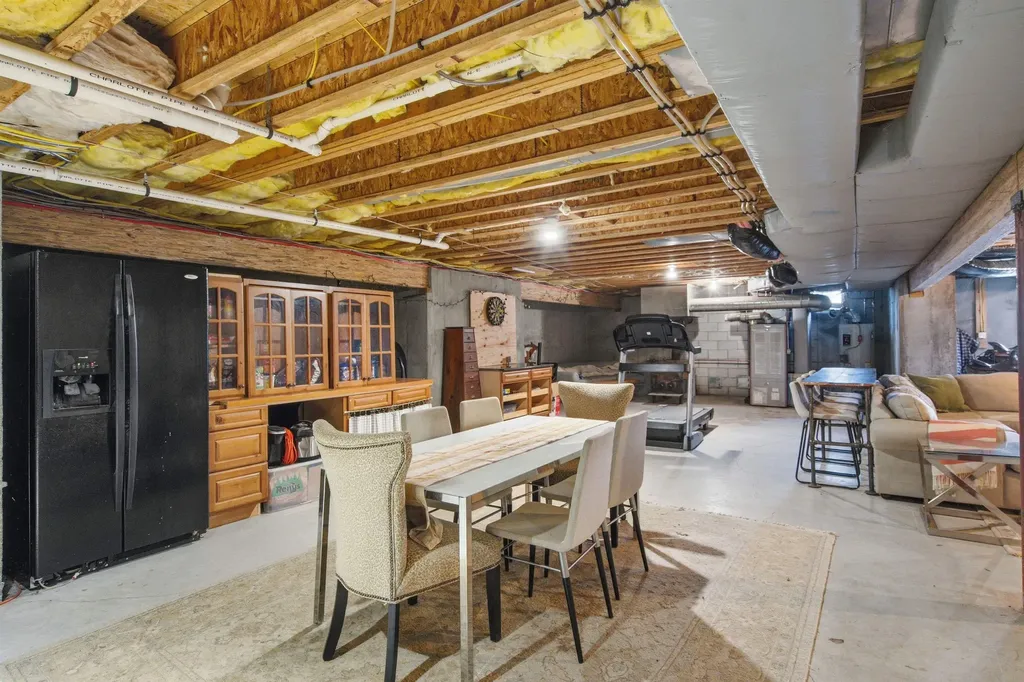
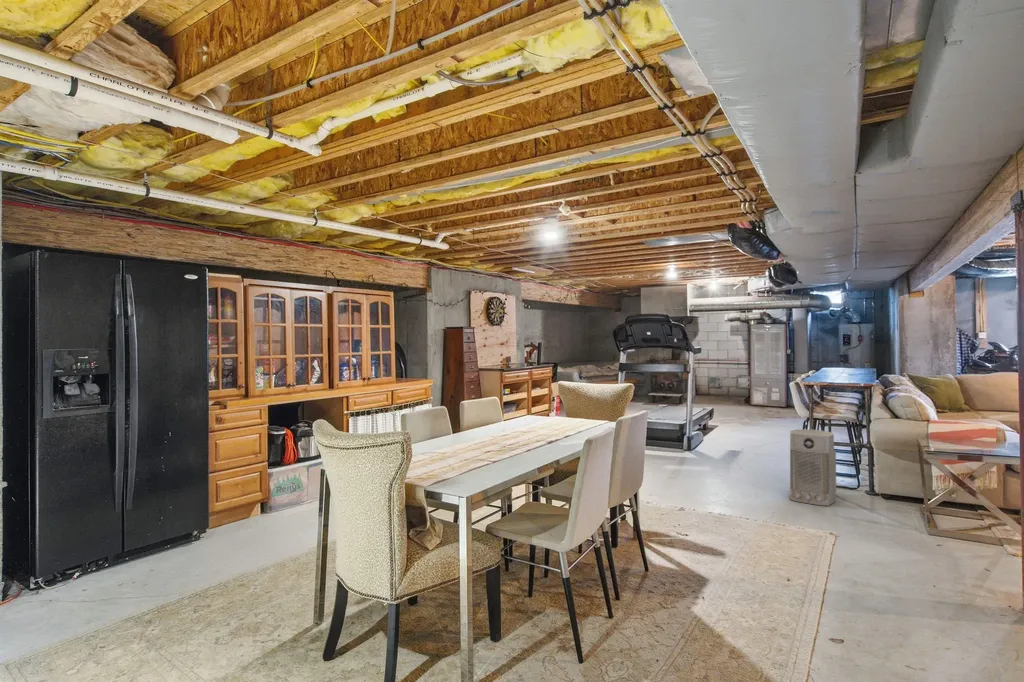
+ air purifier (812, 465)
